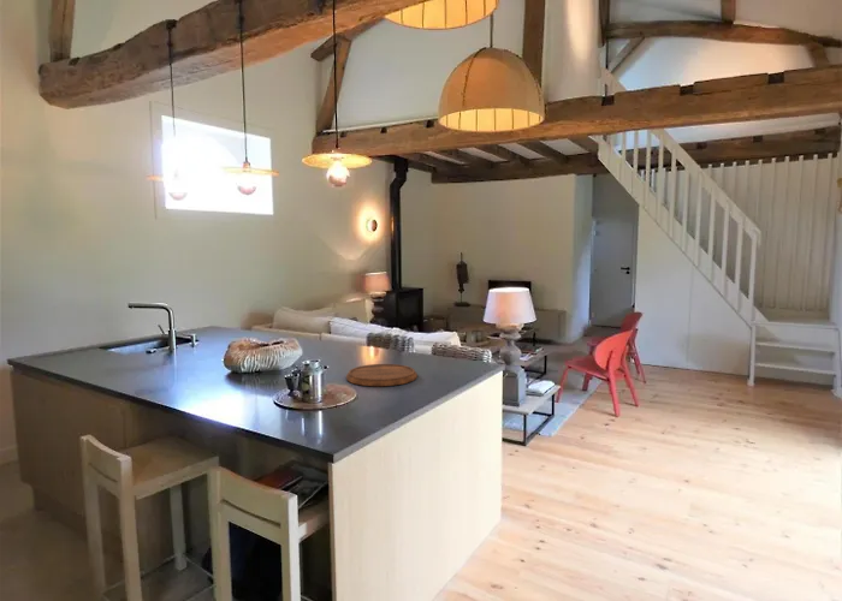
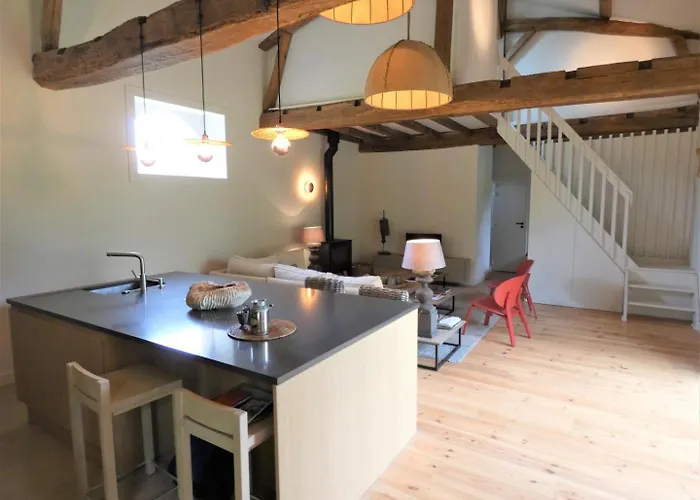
- cutting board (381, 374)
